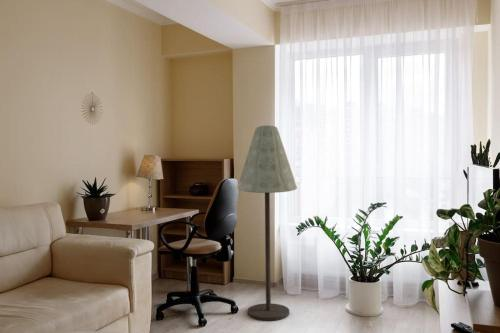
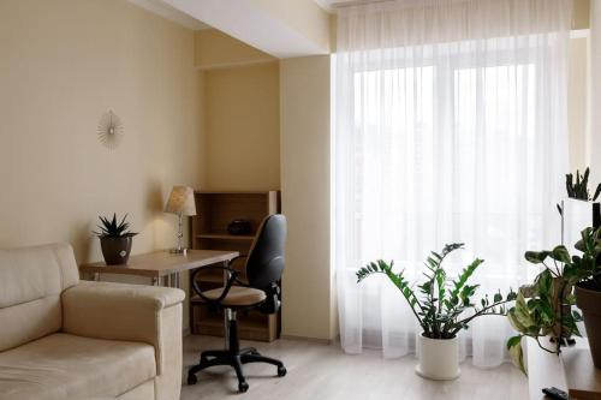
- floor lamp (267, 220)
